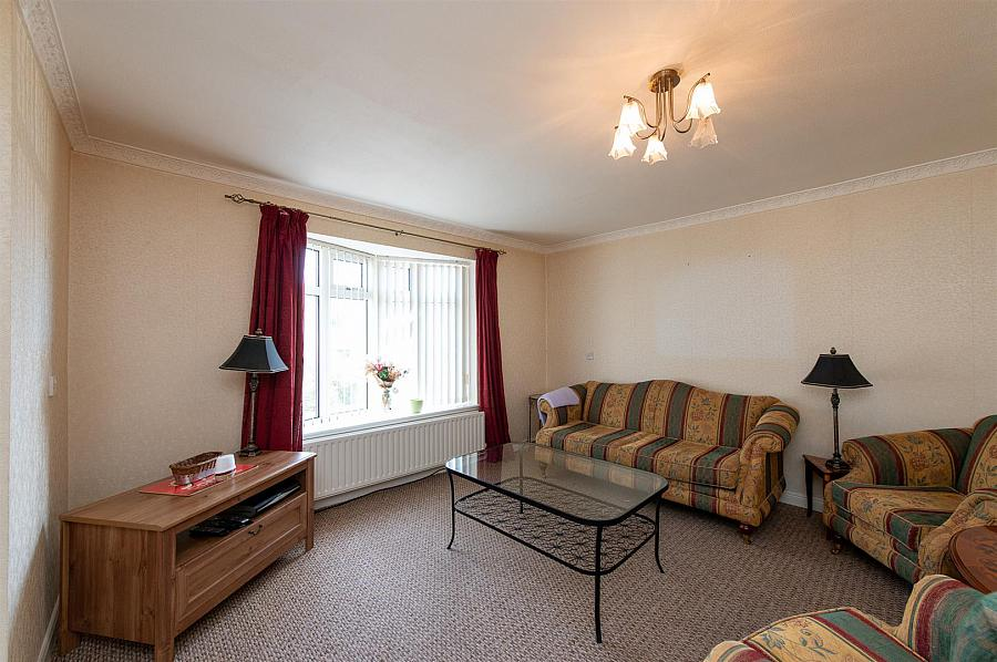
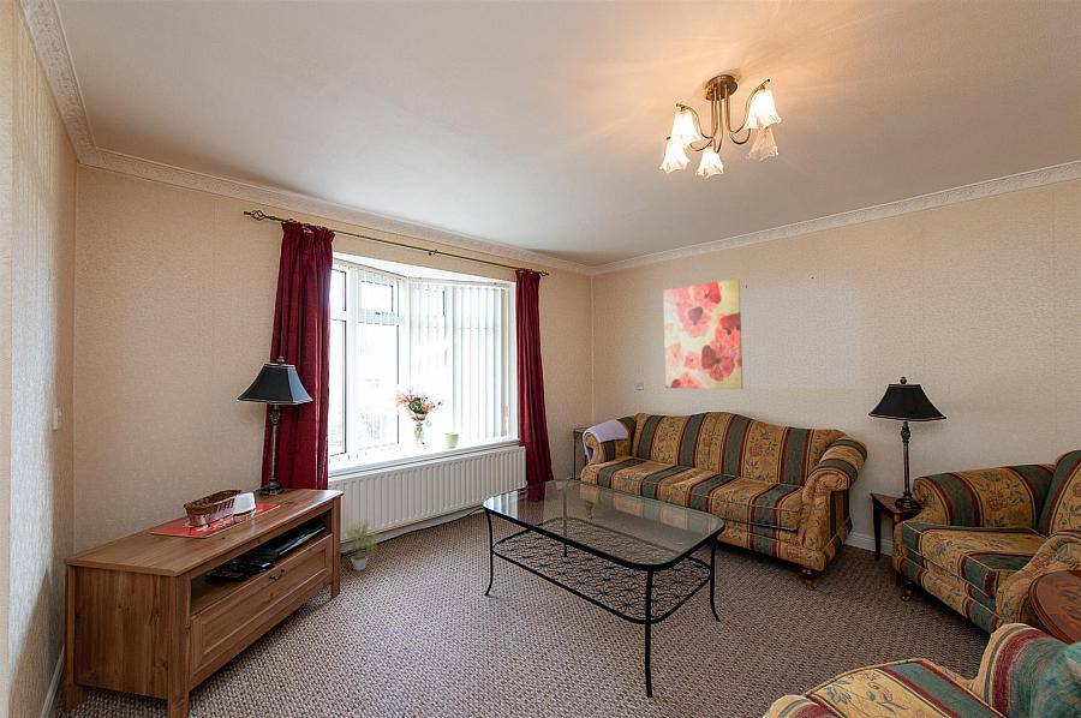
+ potted plant (360, 543)
+ wall art (700, 336)
